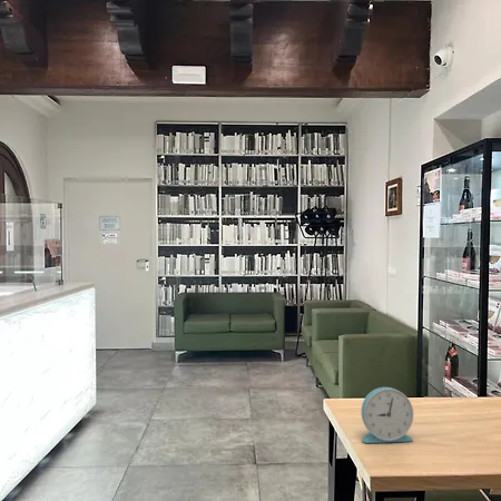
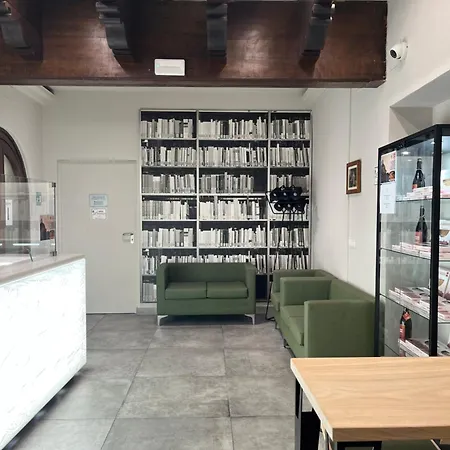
- alarm clock (384, 411)
